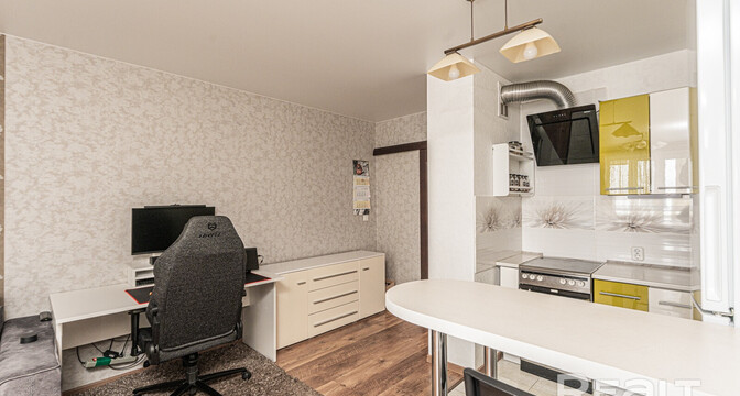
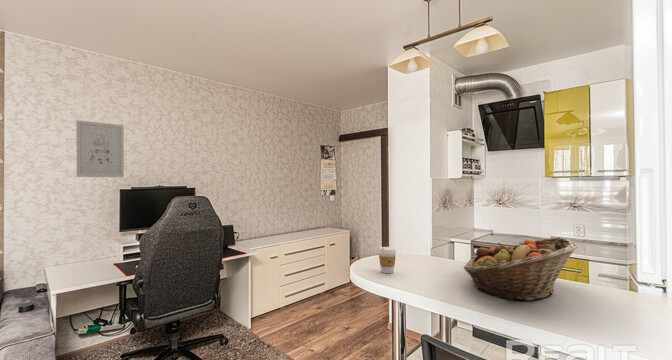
+ coffee cup (387, 259)
+ fruit basket (517, 263)
+ wall art (101, 149)
